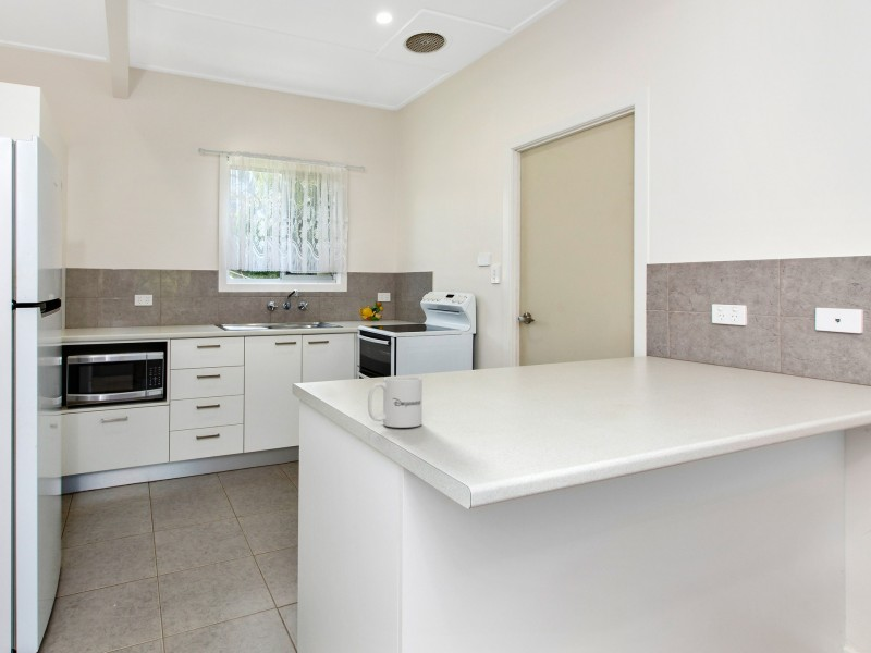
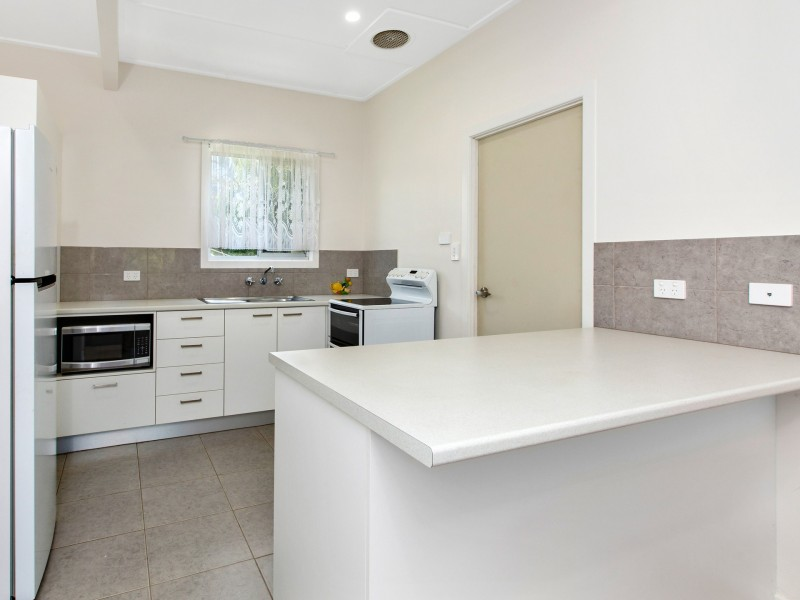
- mug (394, 401)
